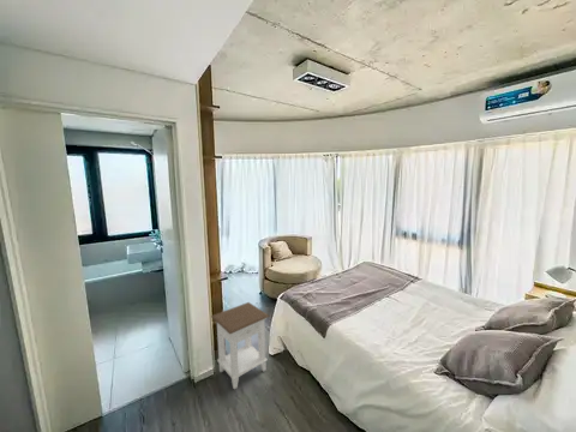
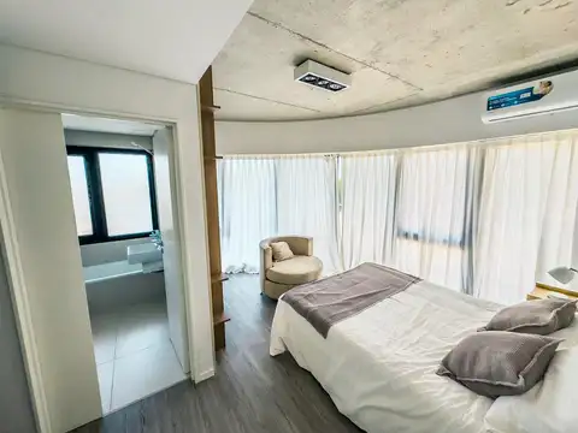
- nightstand (239, 341)
